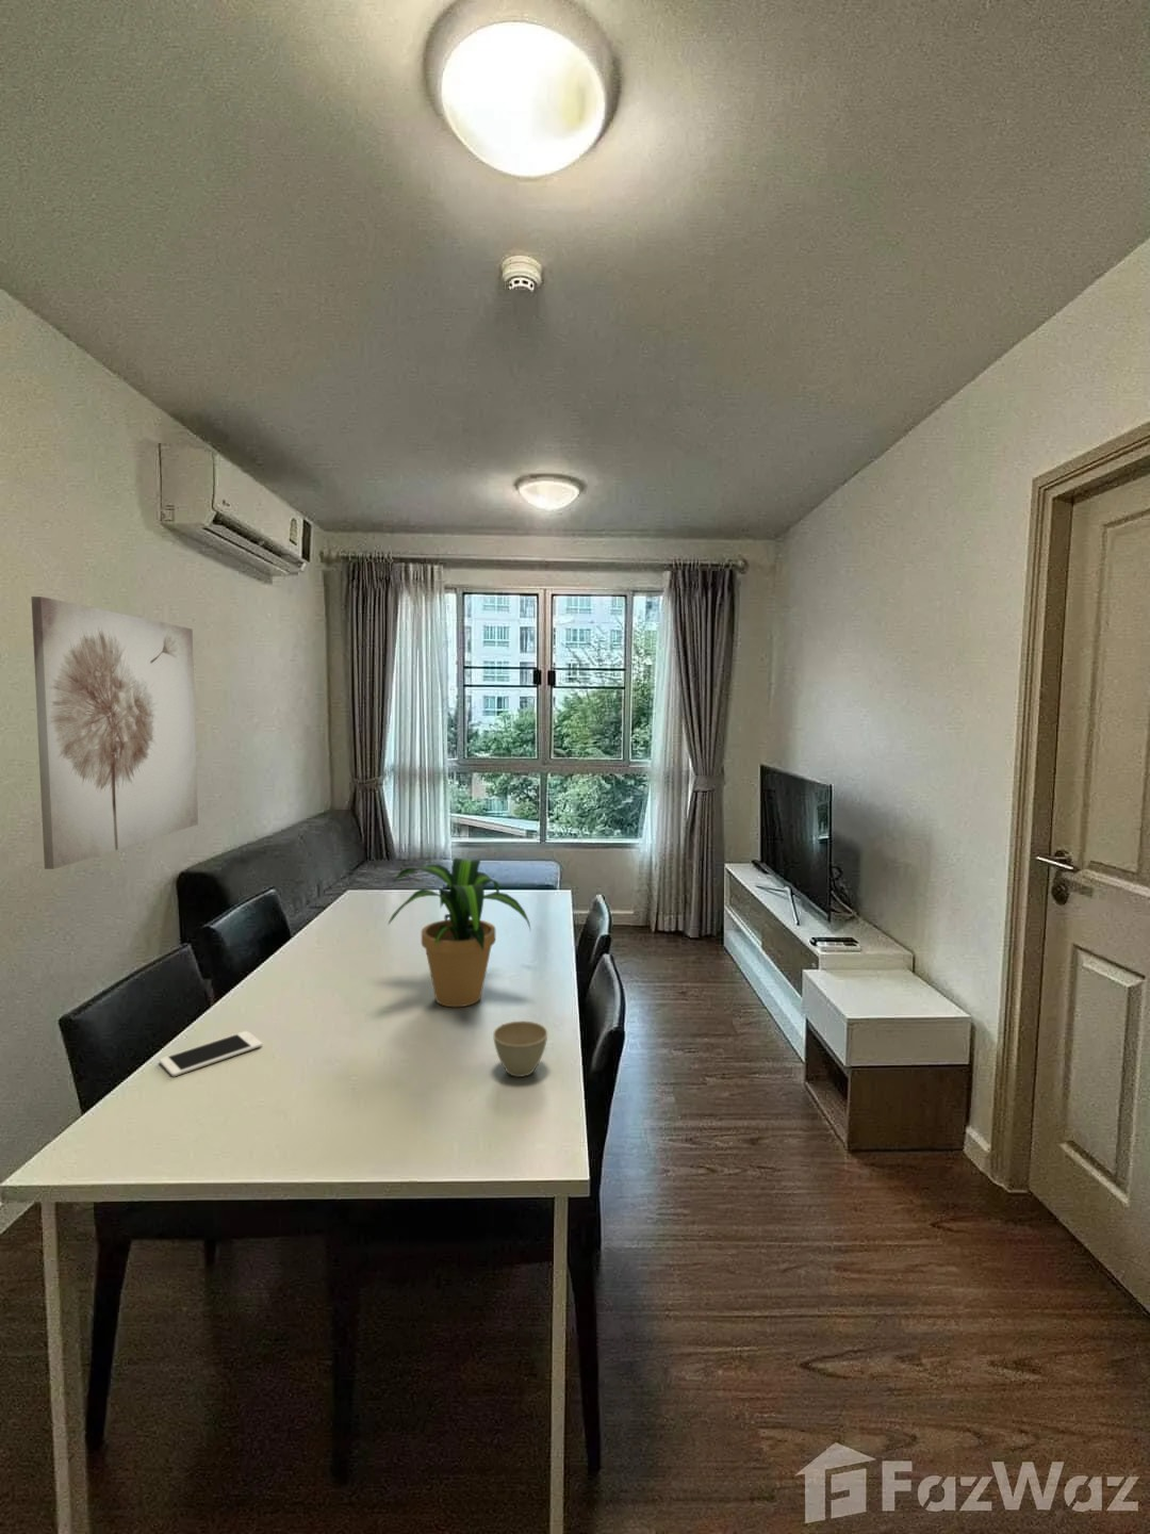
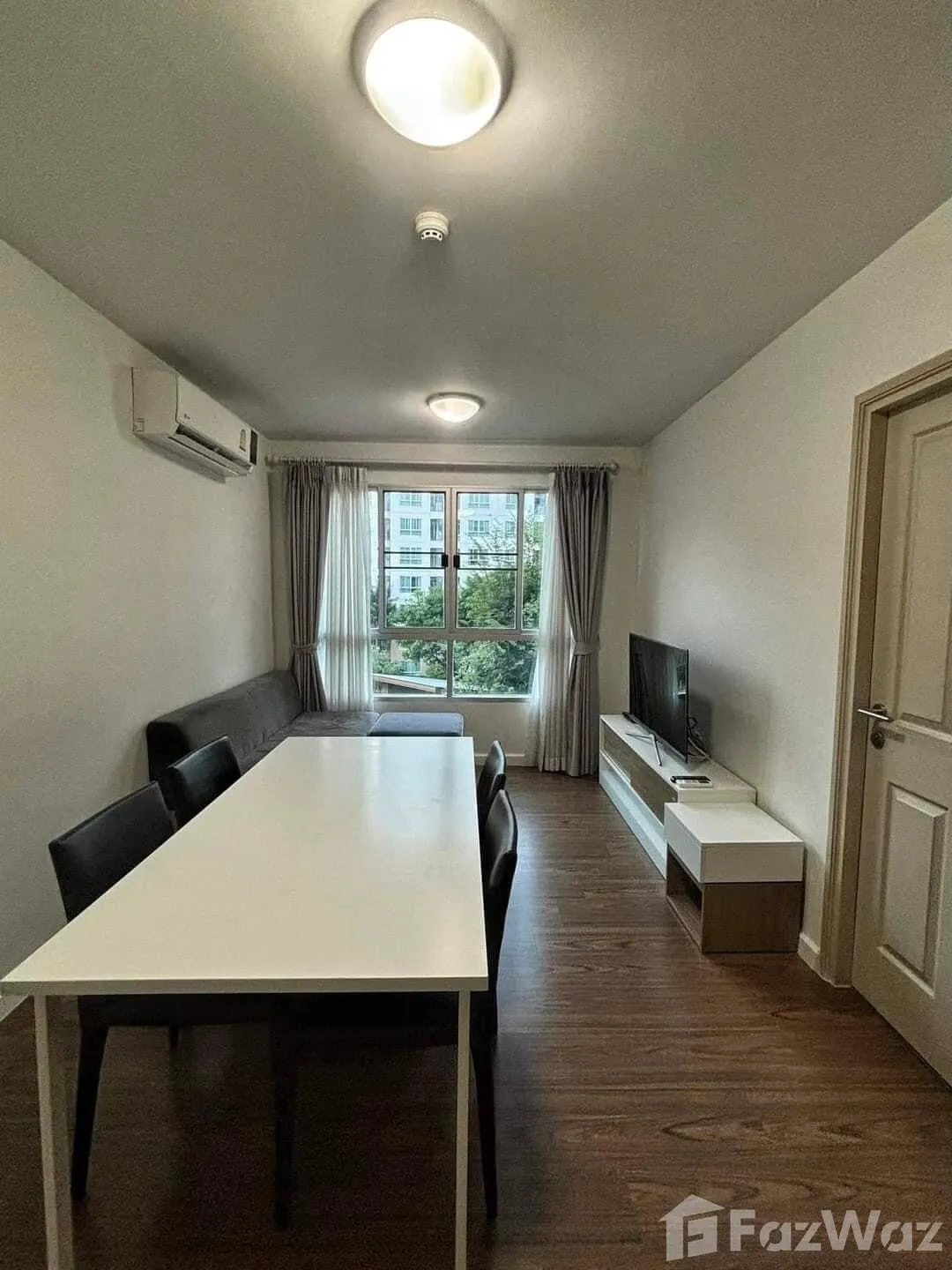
- potted plant (458, 932)
- cell phone (211, 1051)
- flower pot (519, 1051)
- wall art (129, 731)
